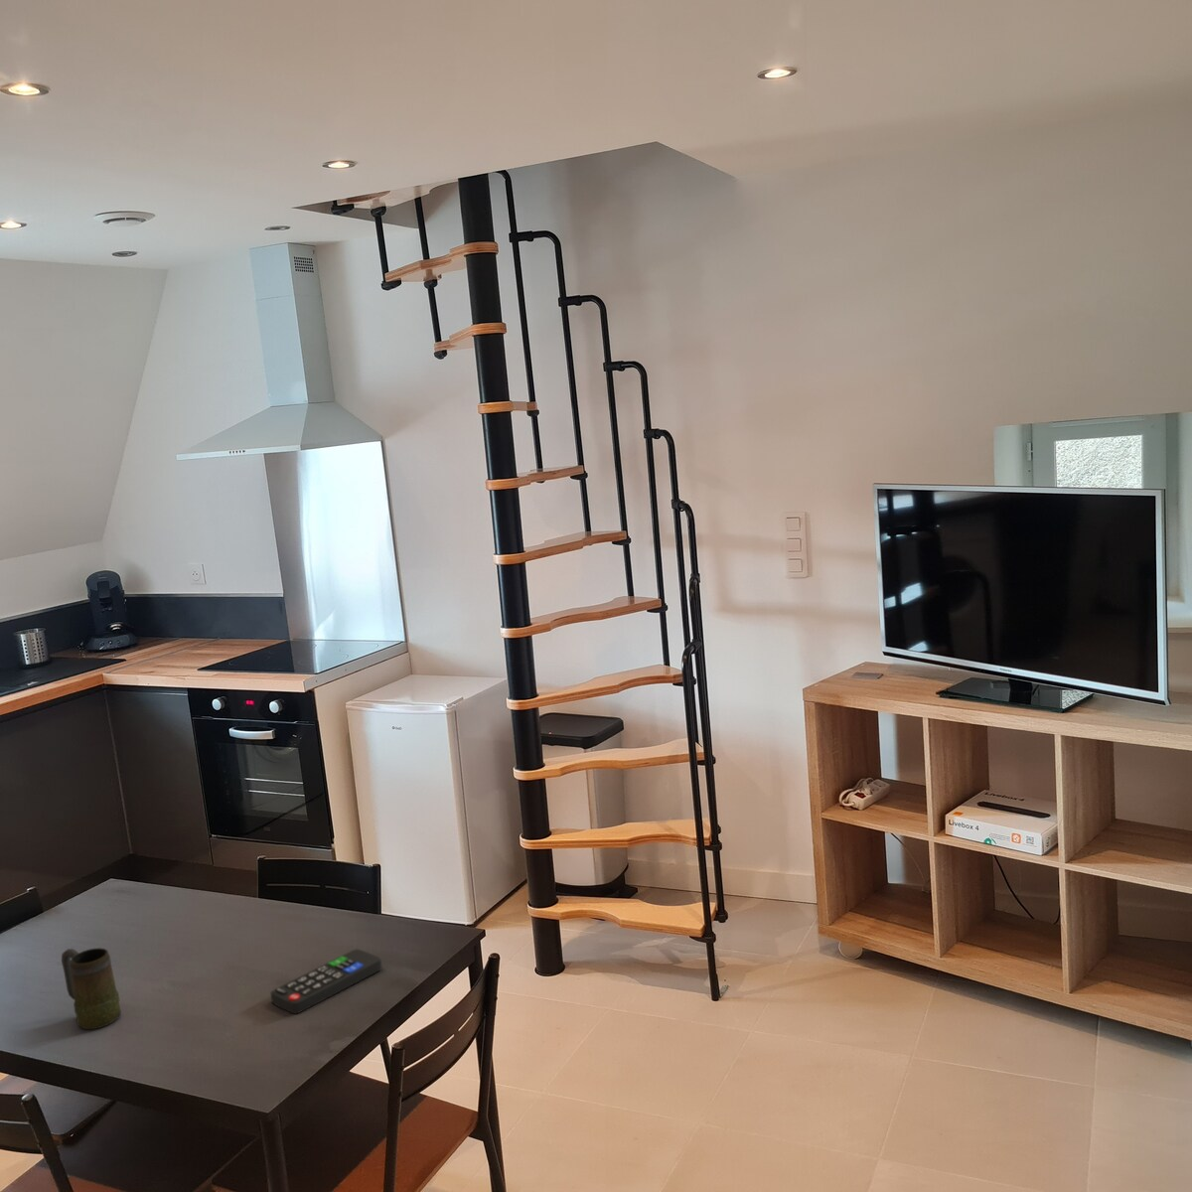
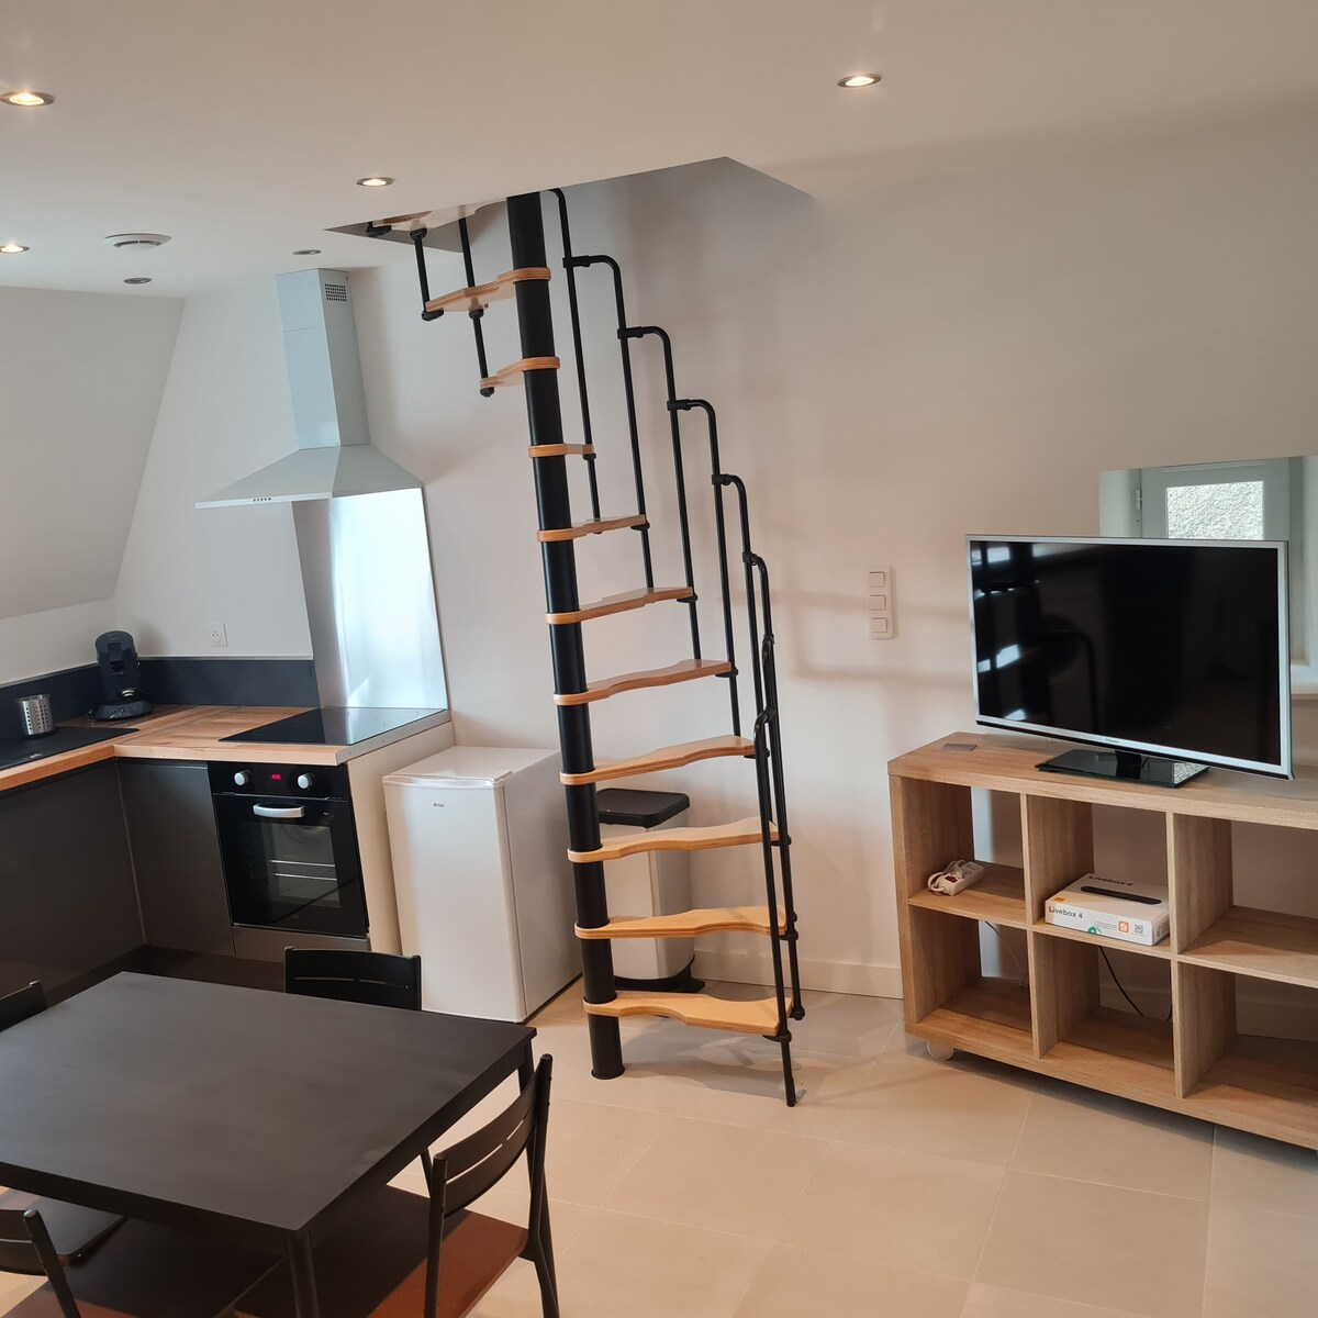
- remote control (326, 978)
- mug (87, 985)
